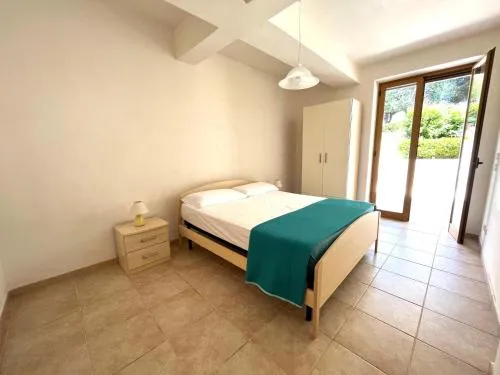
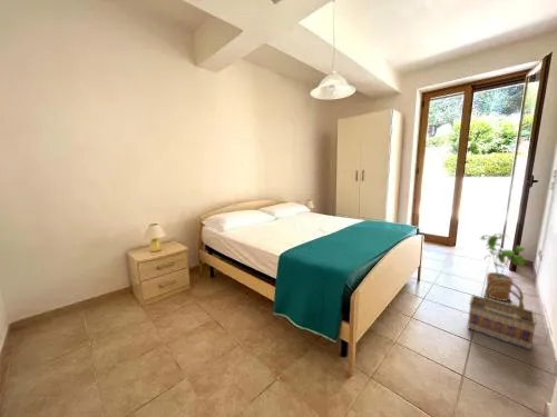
+ house plant (502, 266)
+ basket (500, 308)
